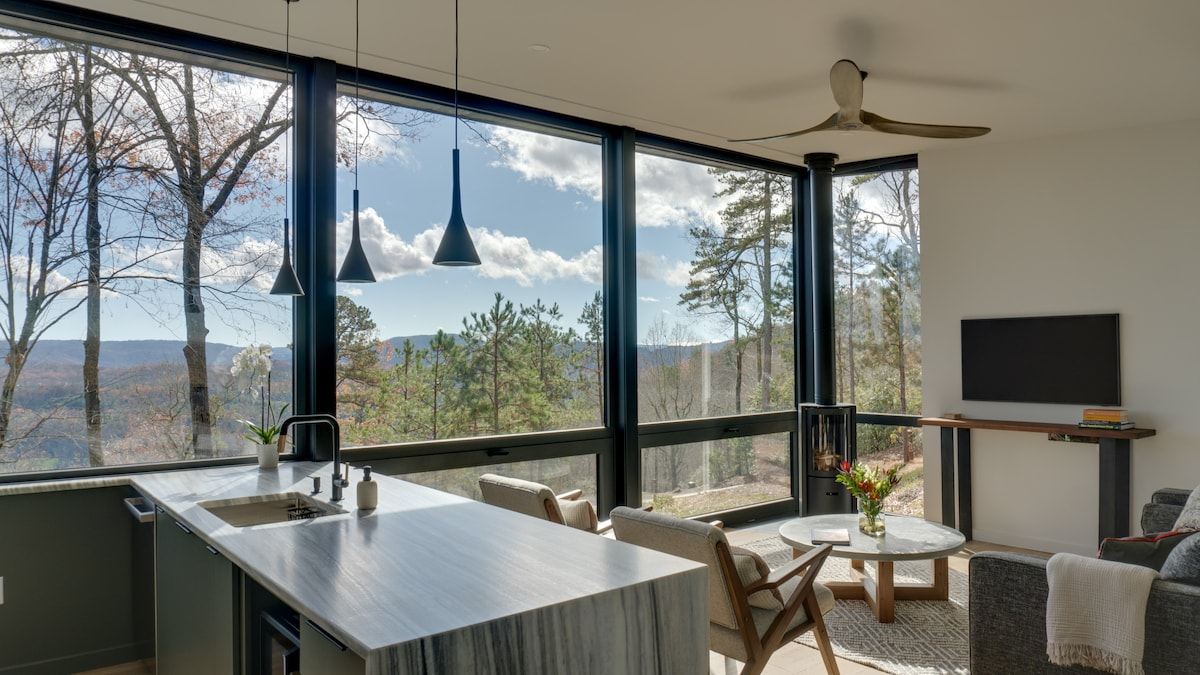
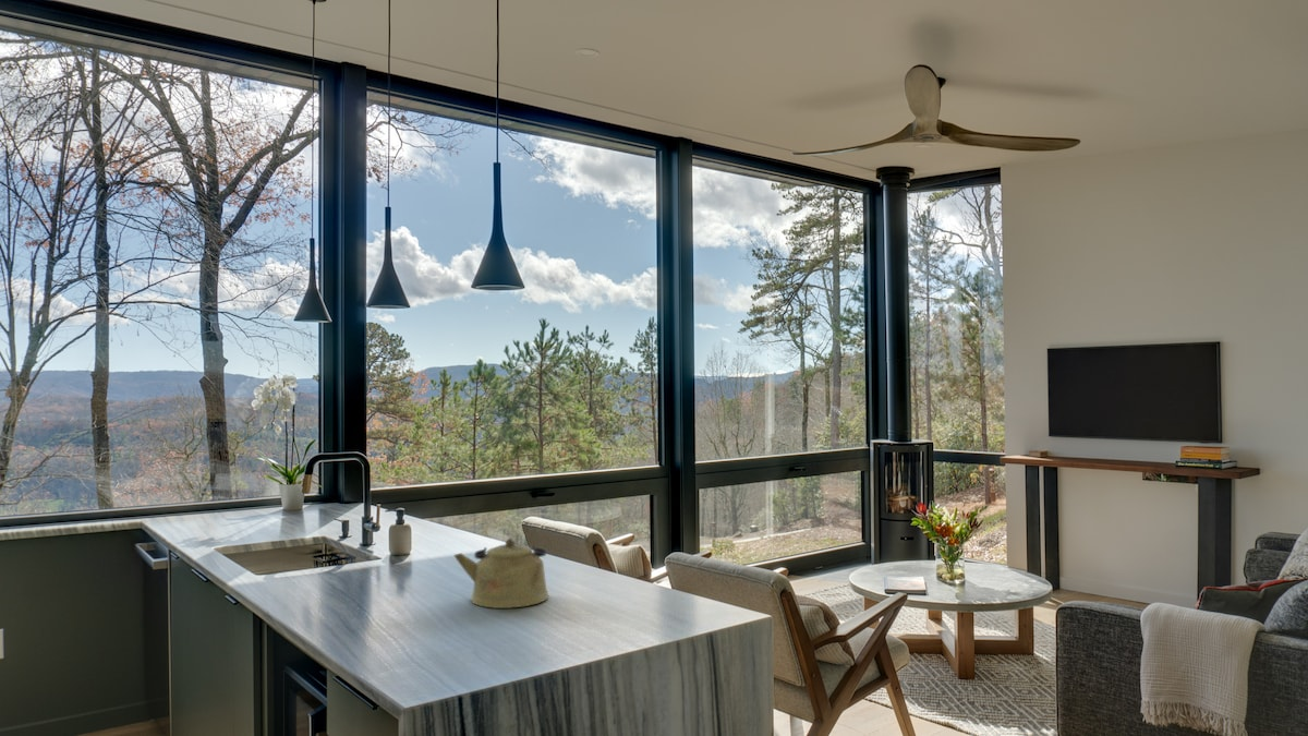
+ kettle (501, 568)
